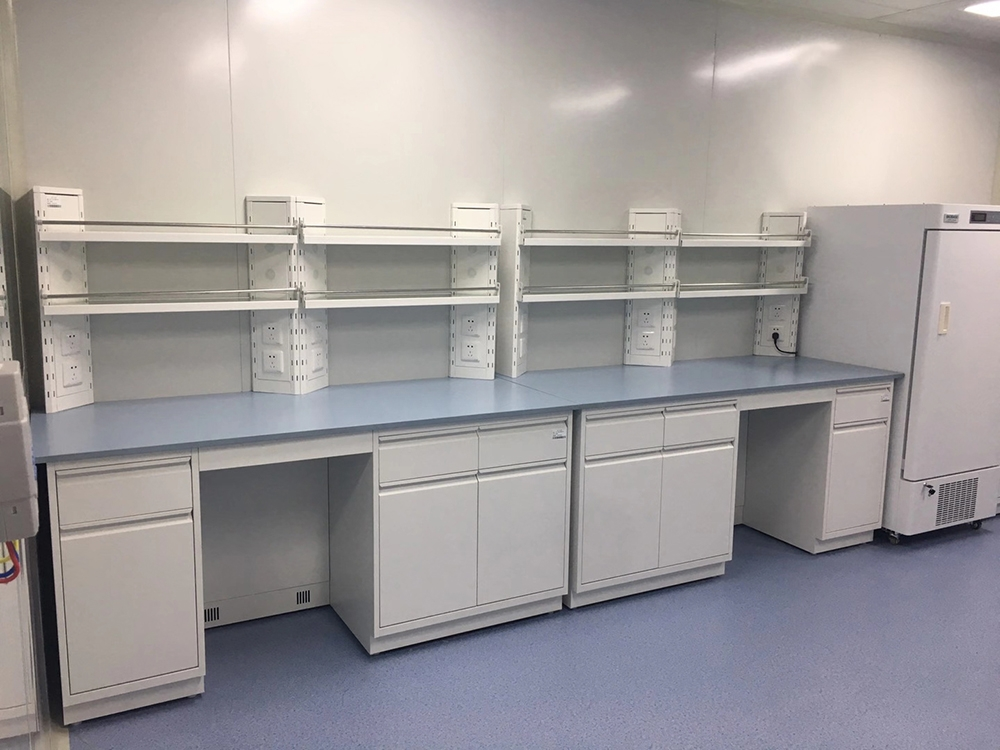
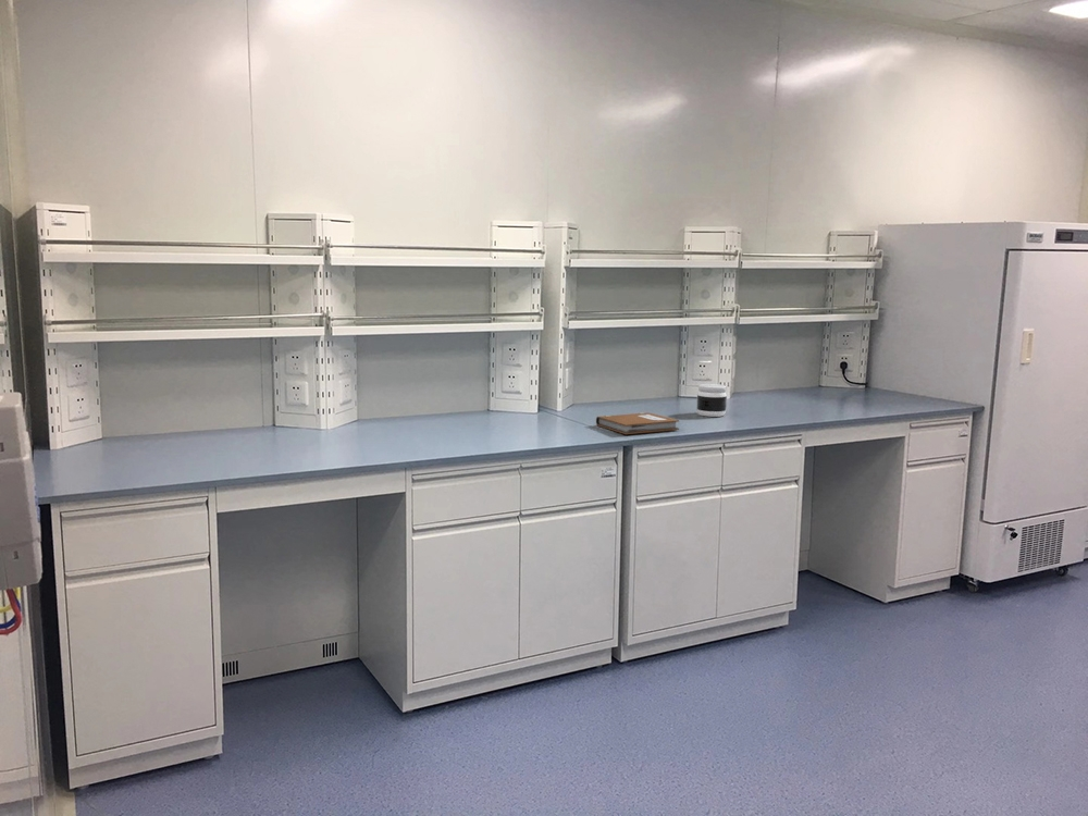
+ notebook (638, 422)
+ jar (712, 399)
